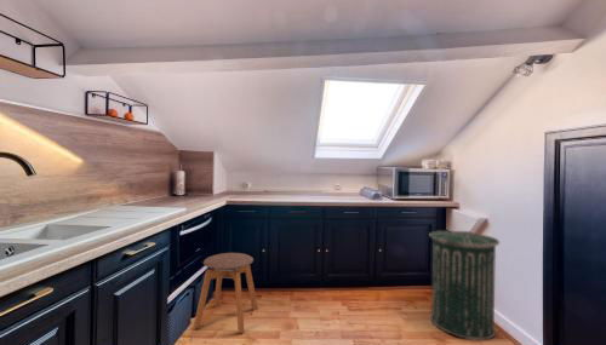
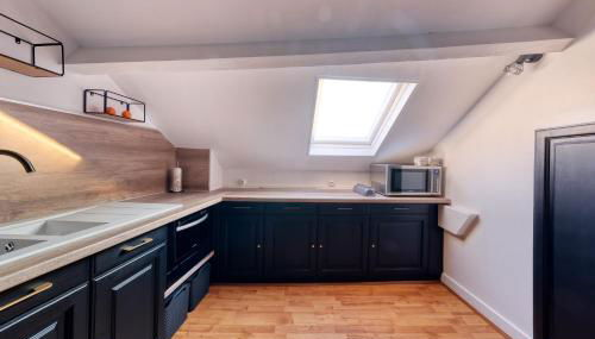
- trash can (462, 277)
- stool (235, 287)
